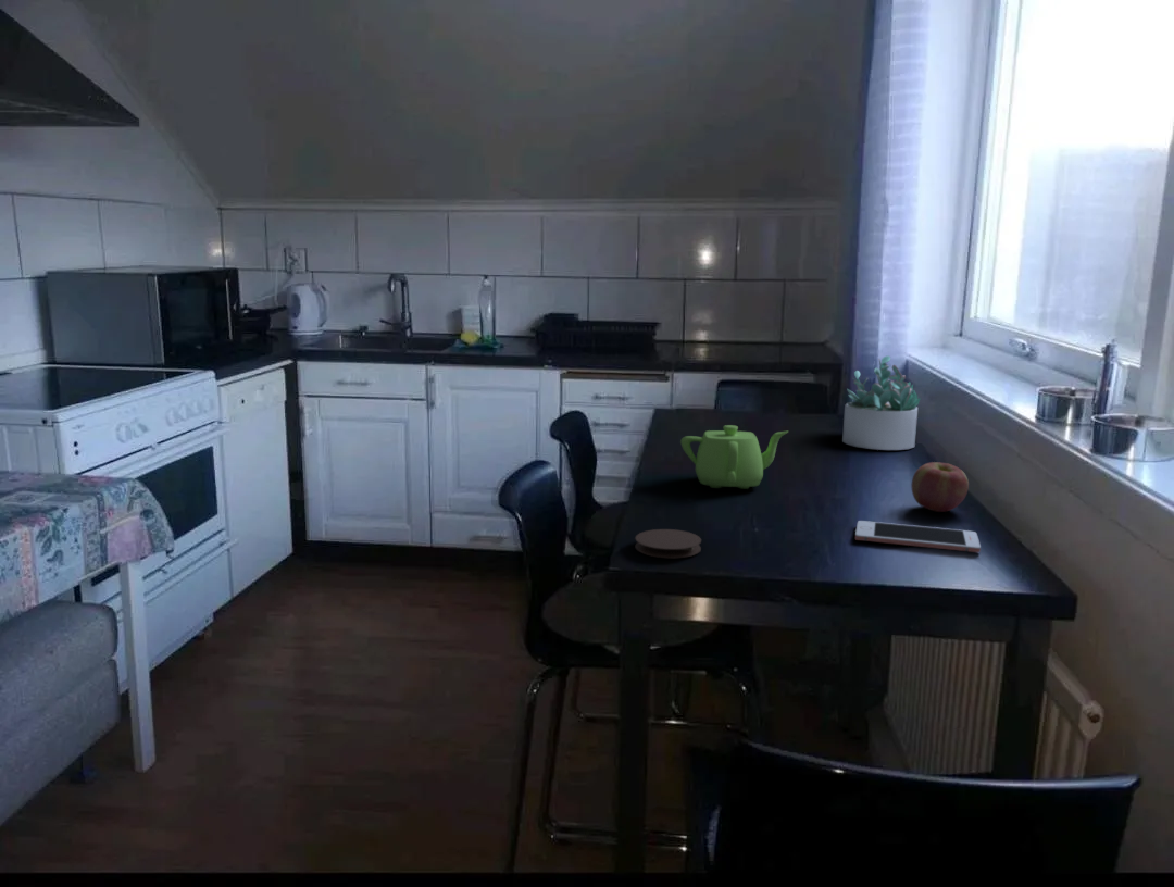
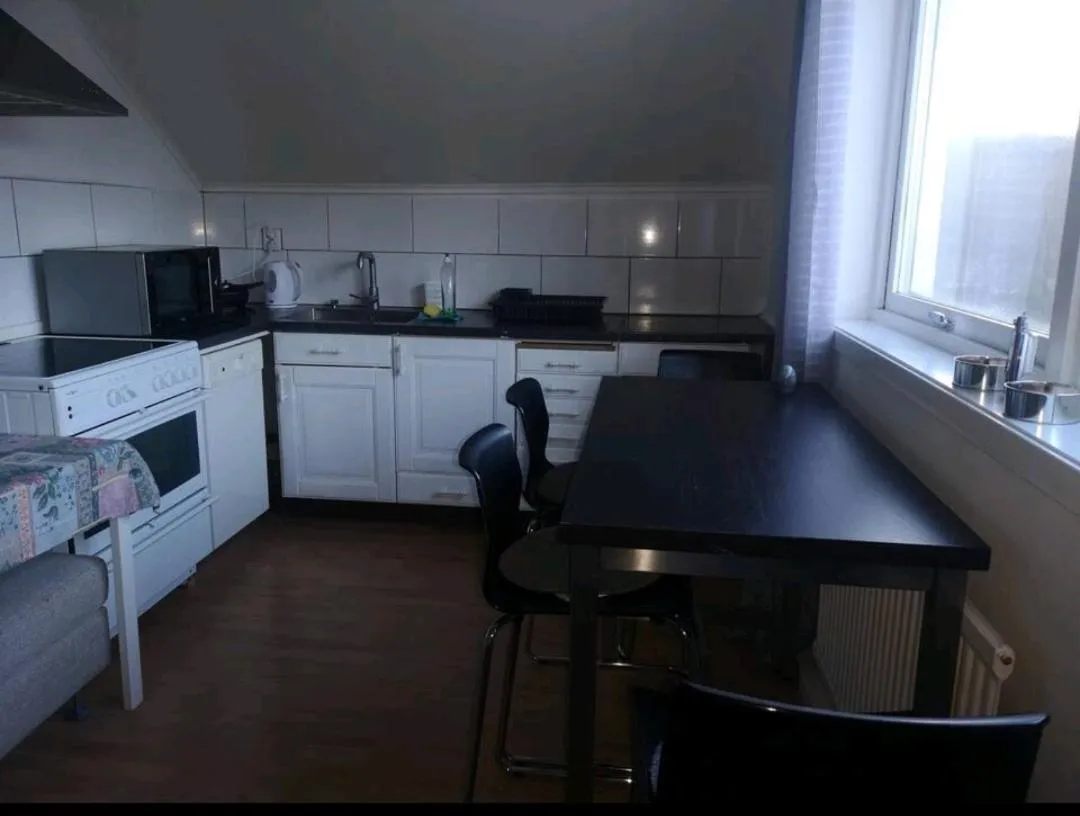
- teapot (733, 454)
- apple (939, 487)
- coaster (667, 542)
- succulent plant (880, 399)
- cell phone (915, 536)
